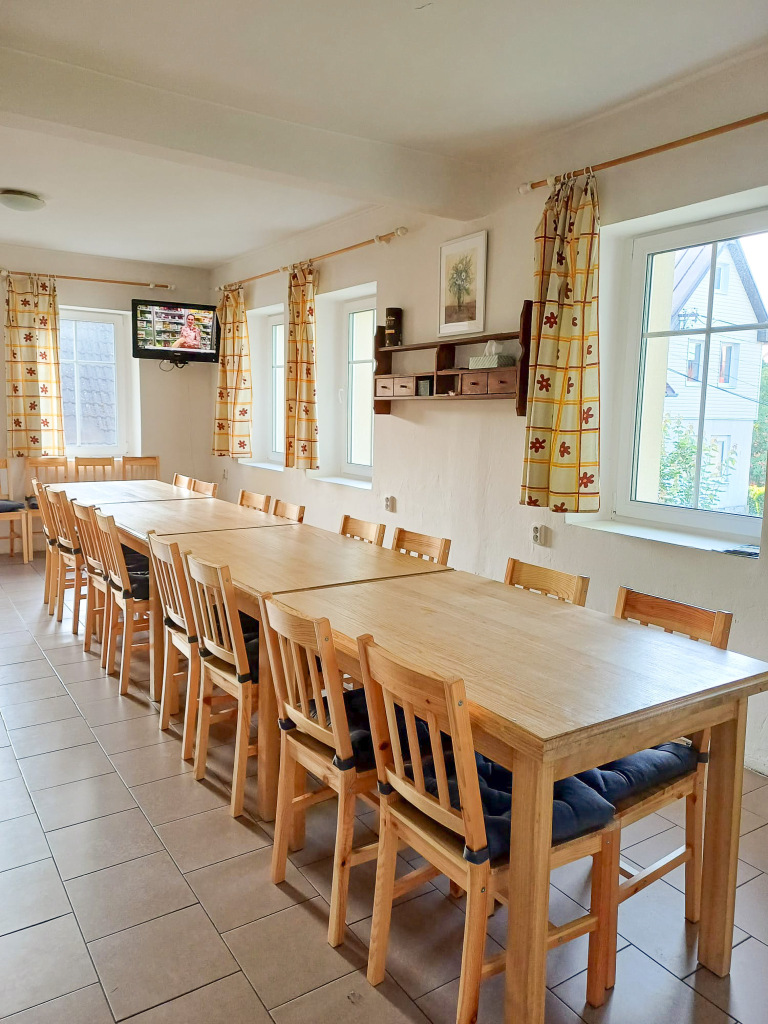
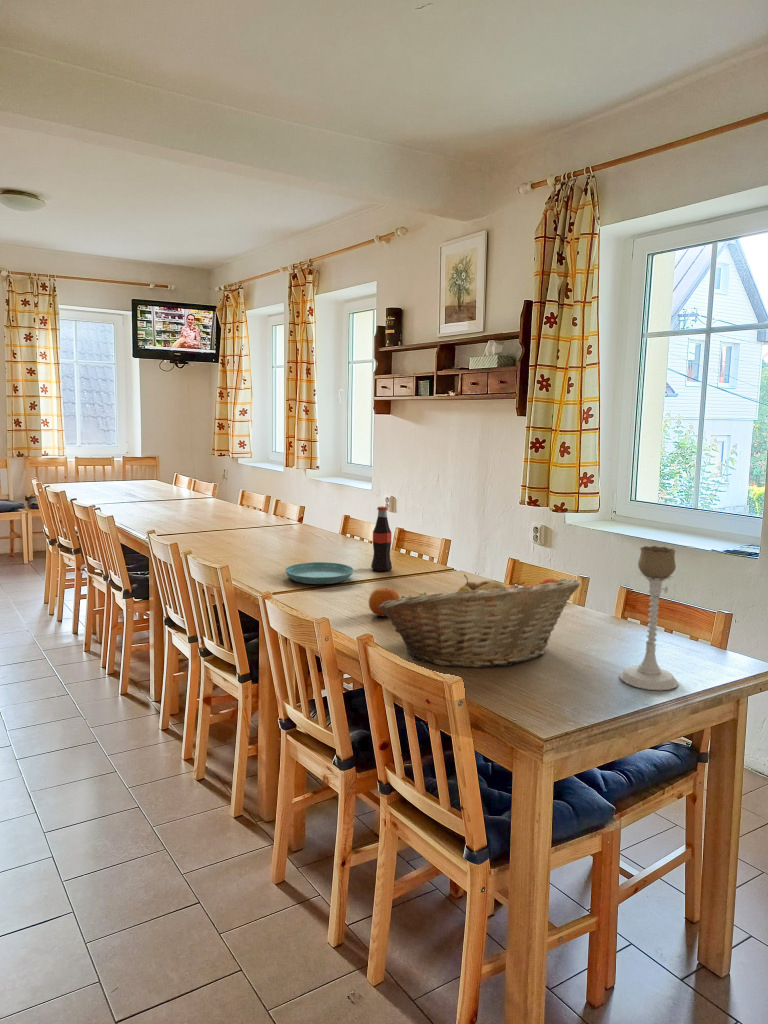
+ fruit (384, 601)
+ candle holder (653, 615)
+ bottle (382, 538)
+ saucer (319, 573)
+ fruit basket (480, 611)
